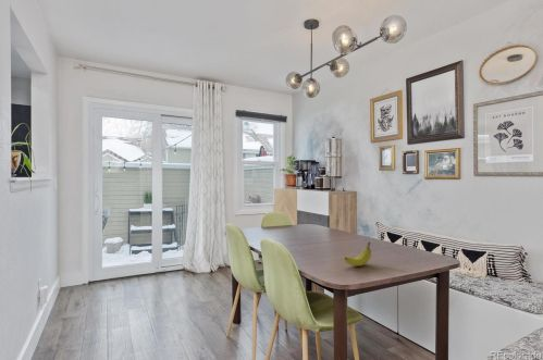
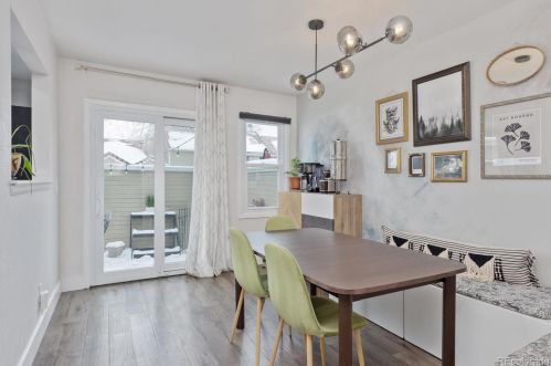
- fruit (359, 255)
